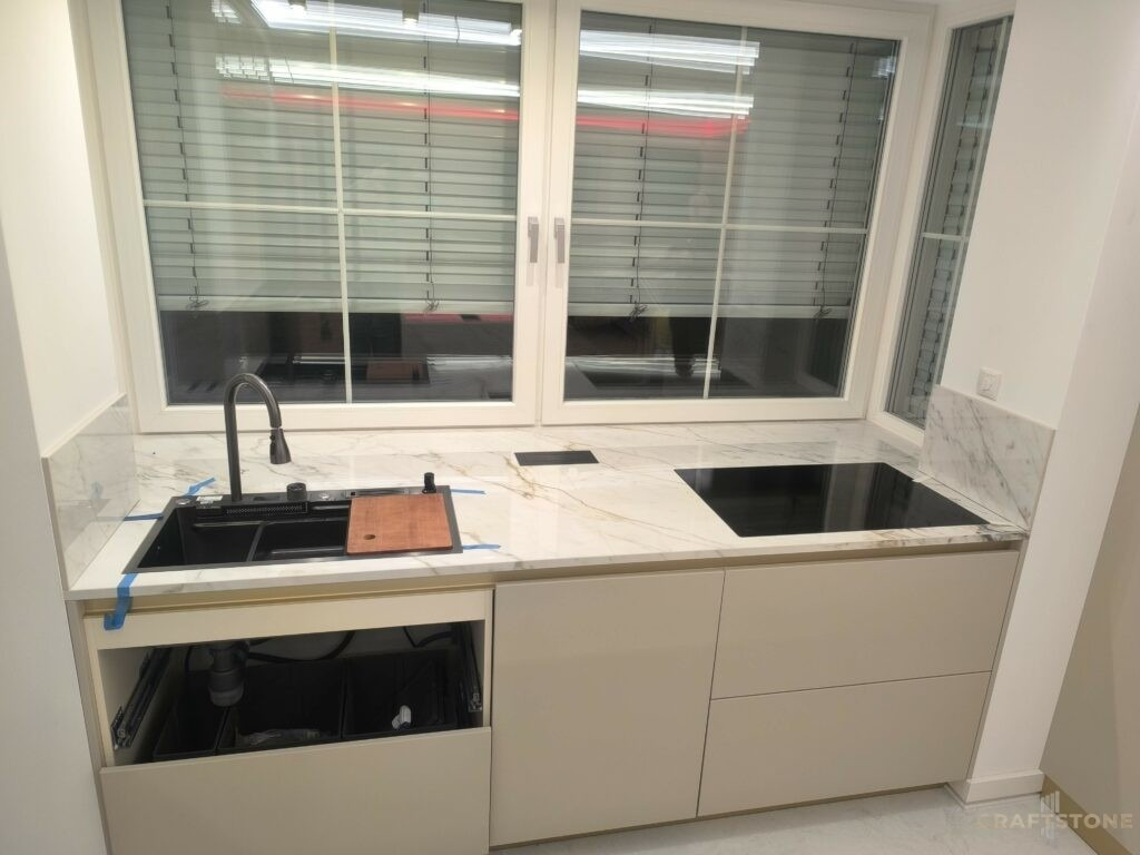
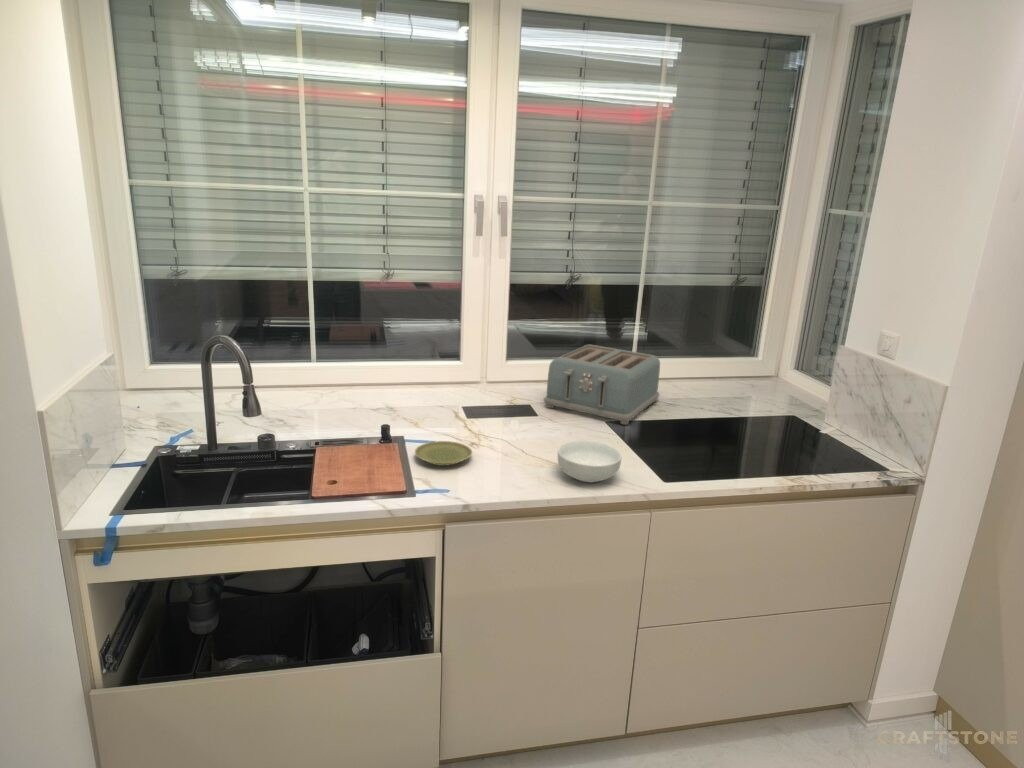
+ toaster (602, 381)
+ cereal bowl (588, 464)
+ plate (443, 454)
